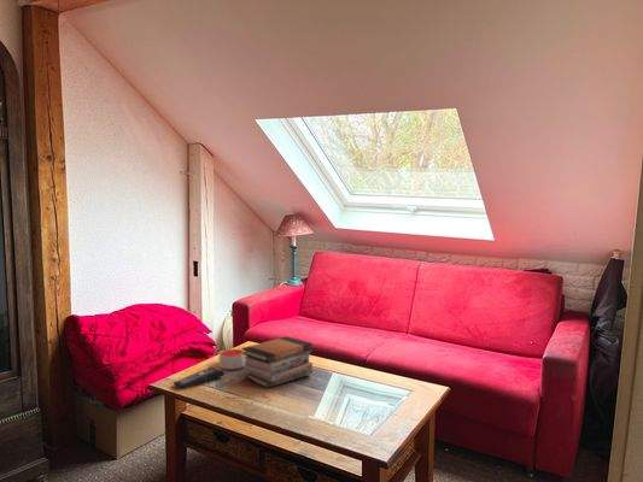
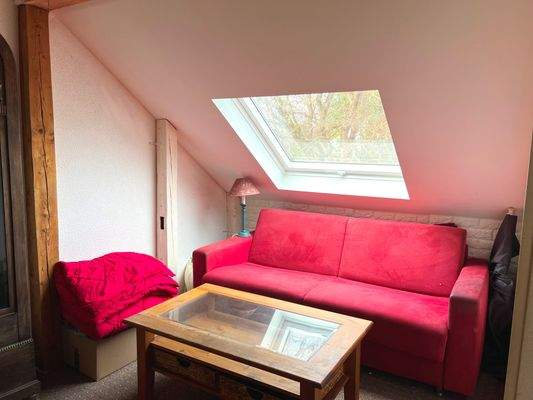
- book stack (277, 360)
- remote control (199, 377)
- candle (232, 358)
